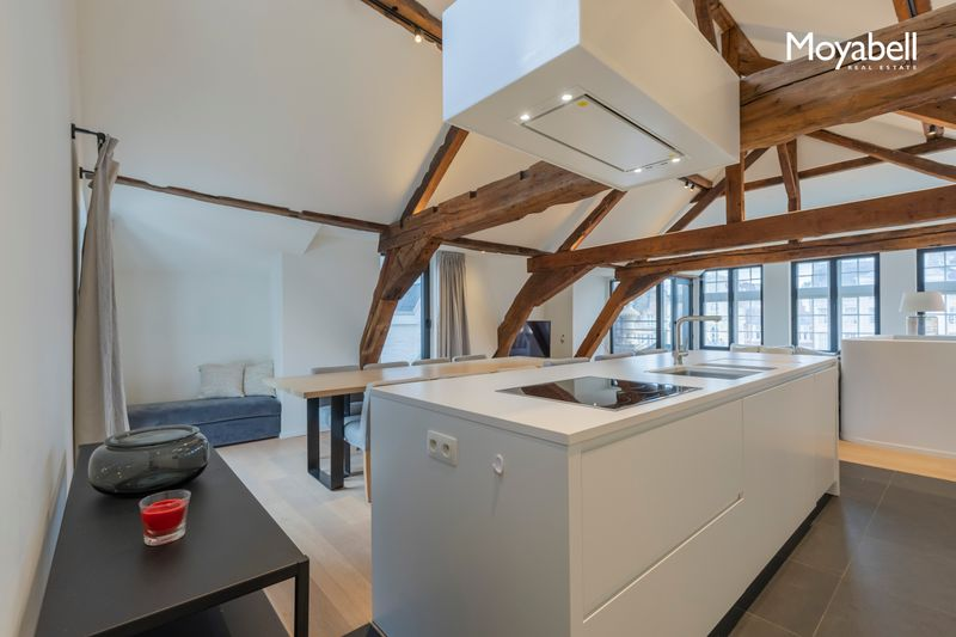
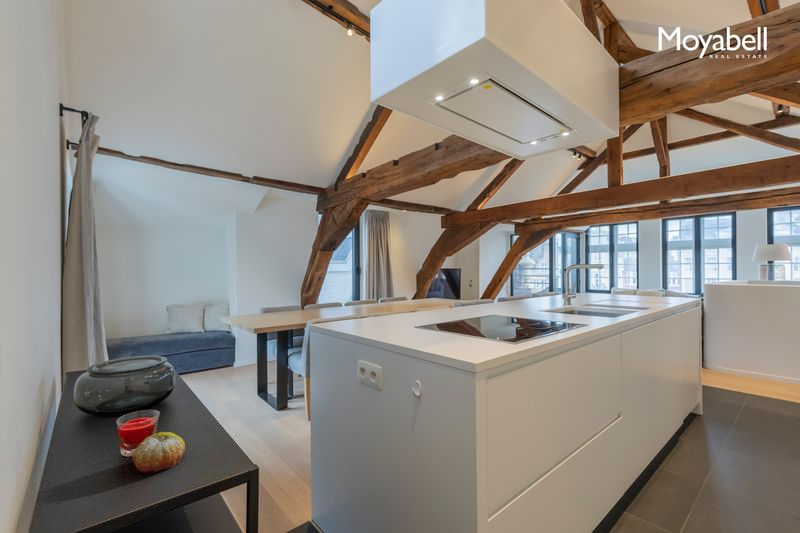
+ fruit (159, 449)
